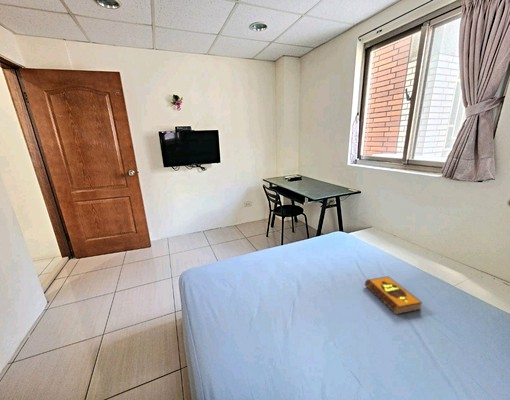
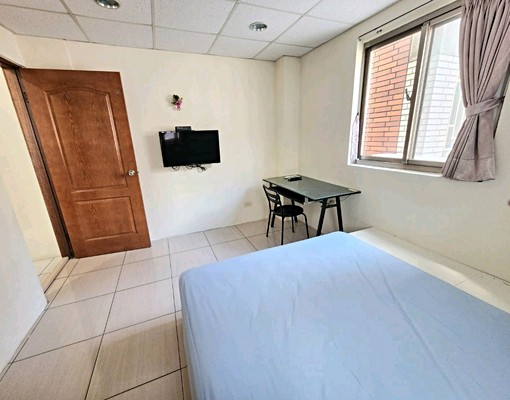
- hardback book (390, 293)
